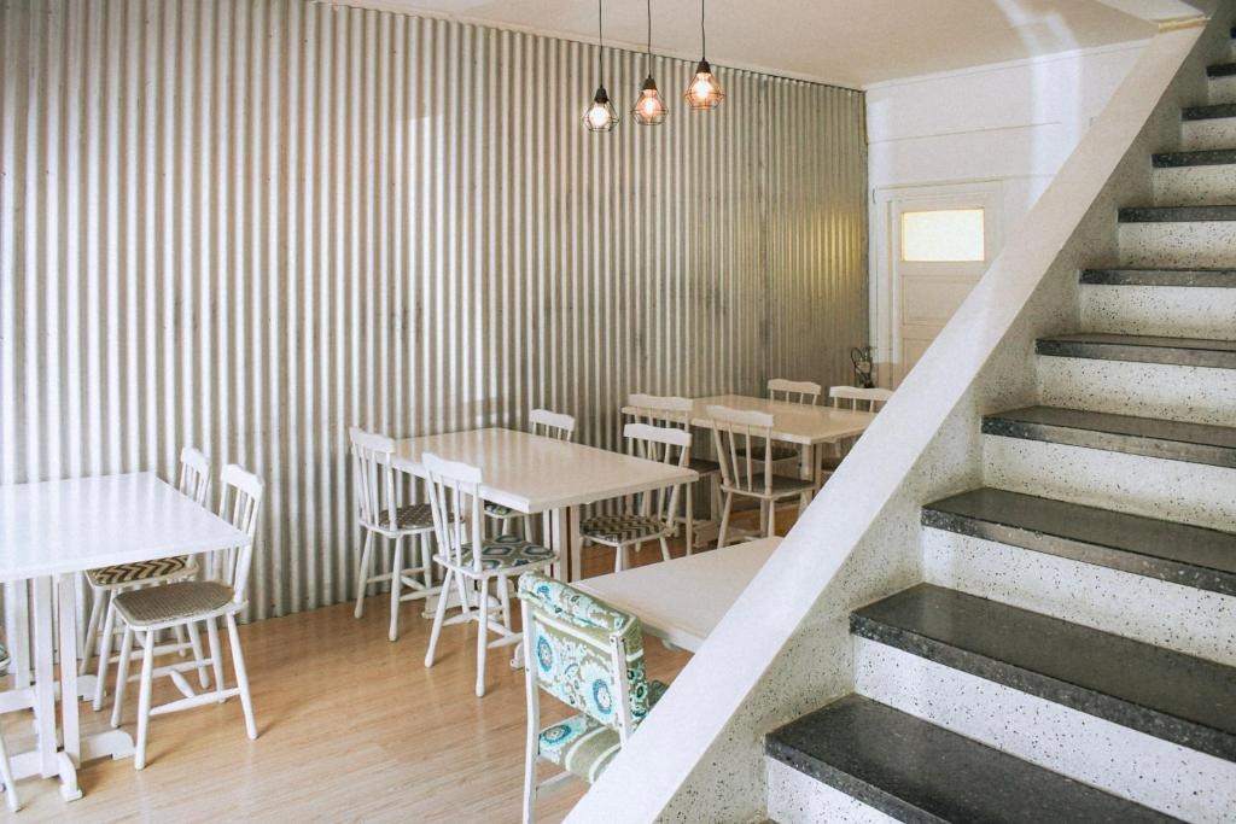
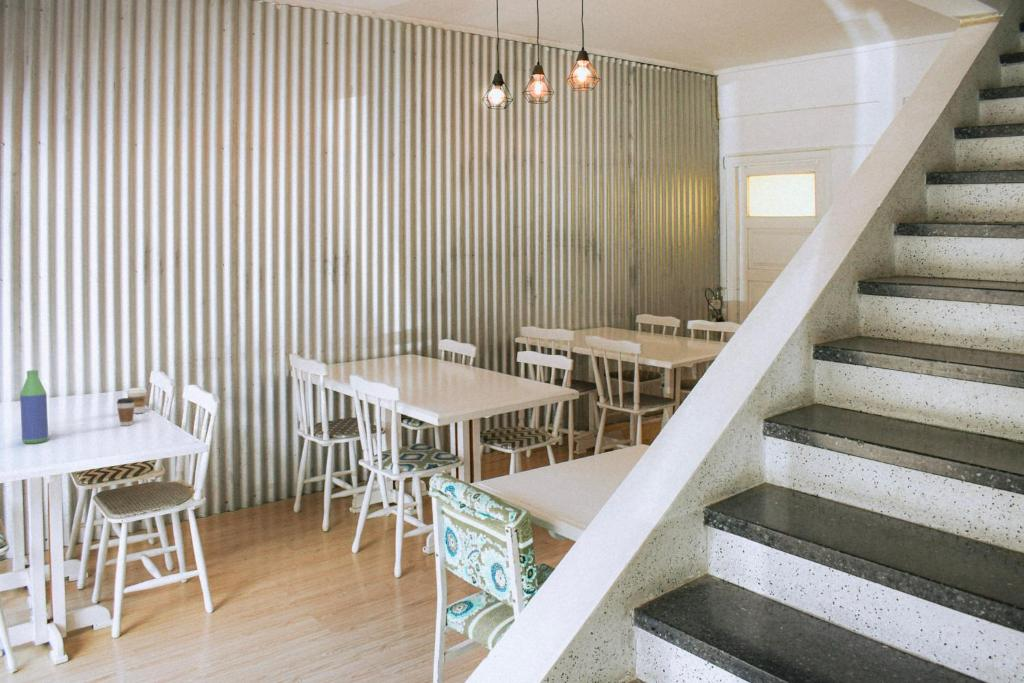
+ bottle (33, 406)
+ coffee cup (125, 411)
+ coffee cup (137, 400)
